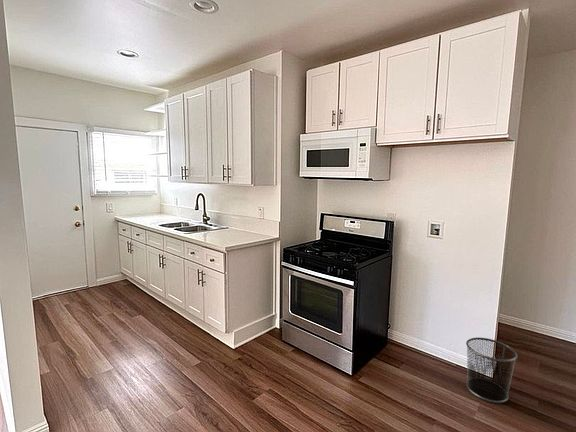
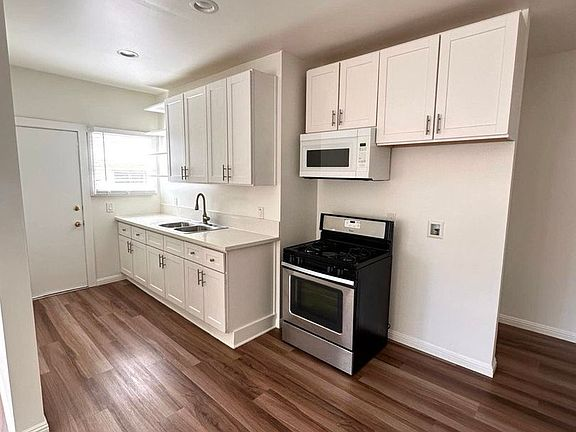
- trash can (489, 369)
